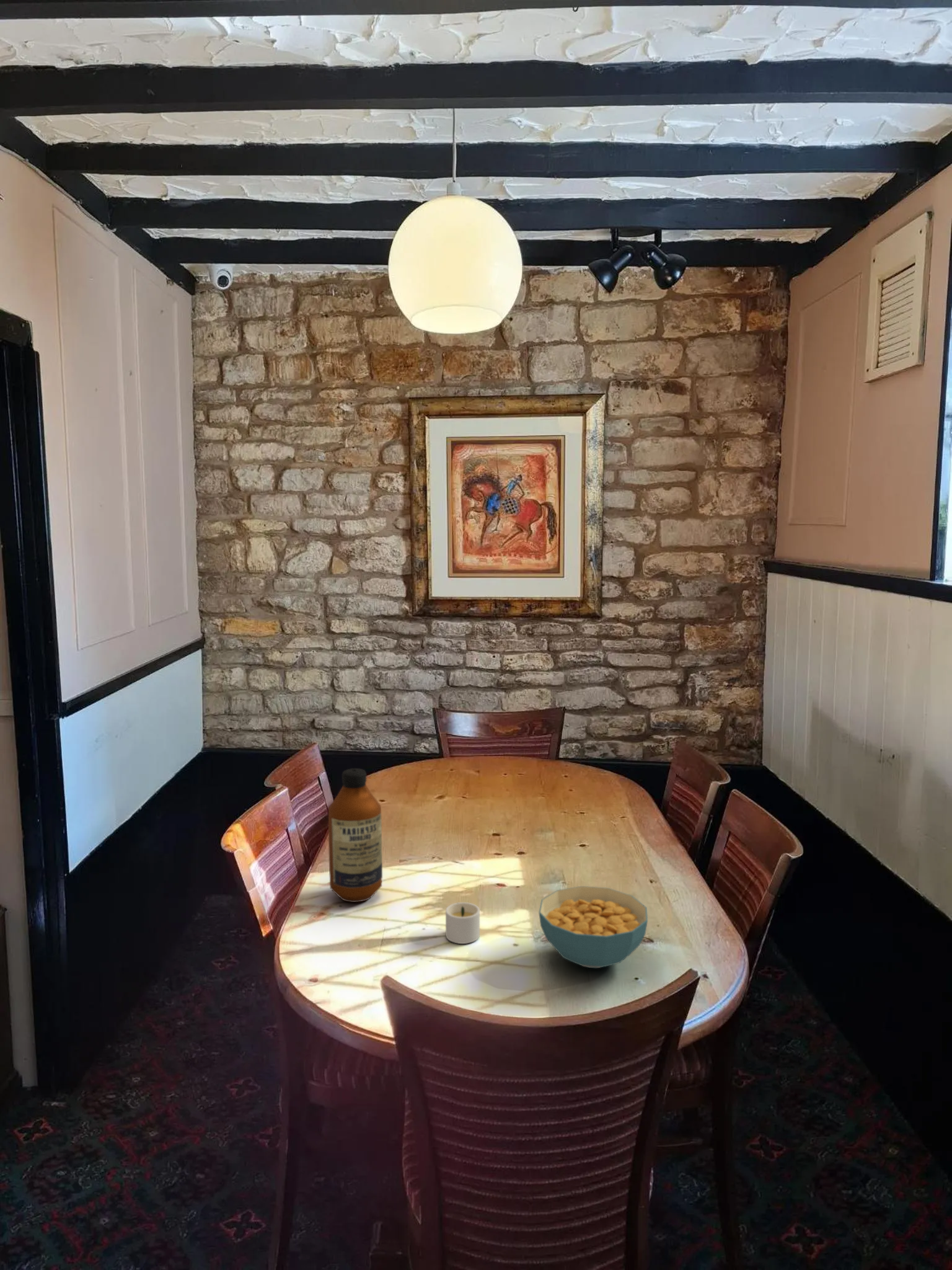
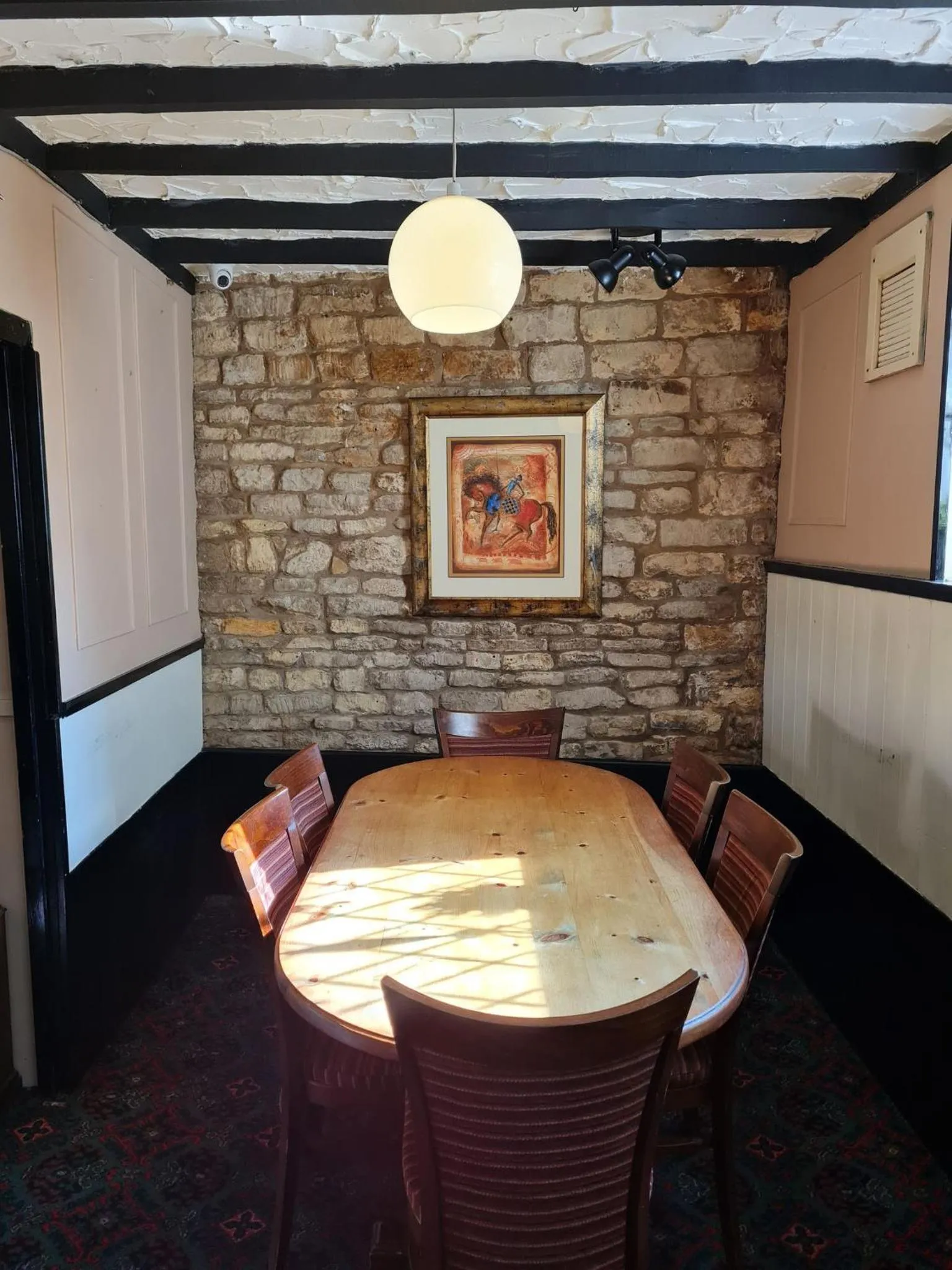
- bottle (355, 834)
- cereal bowl (593, 935)
- candle (464, 925)
